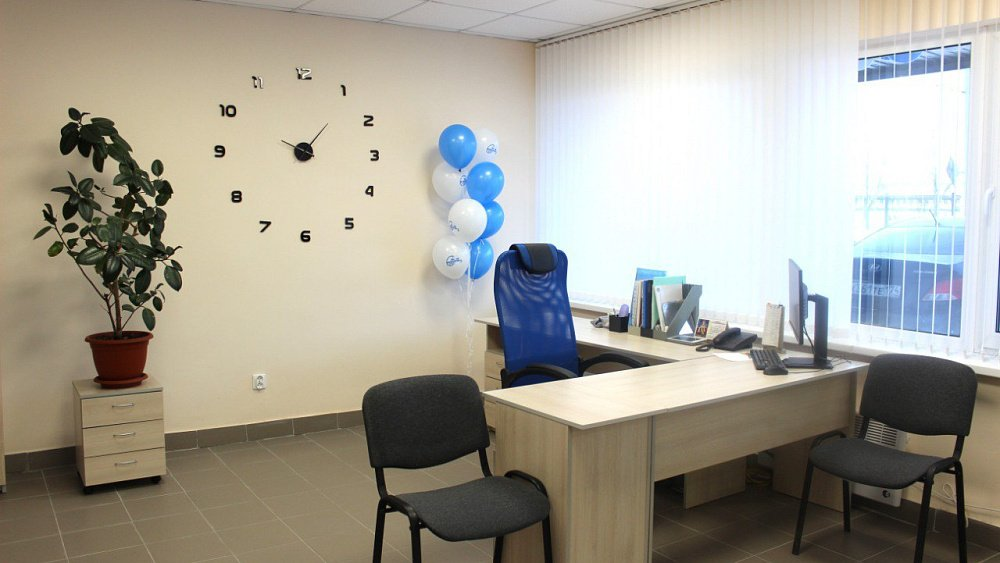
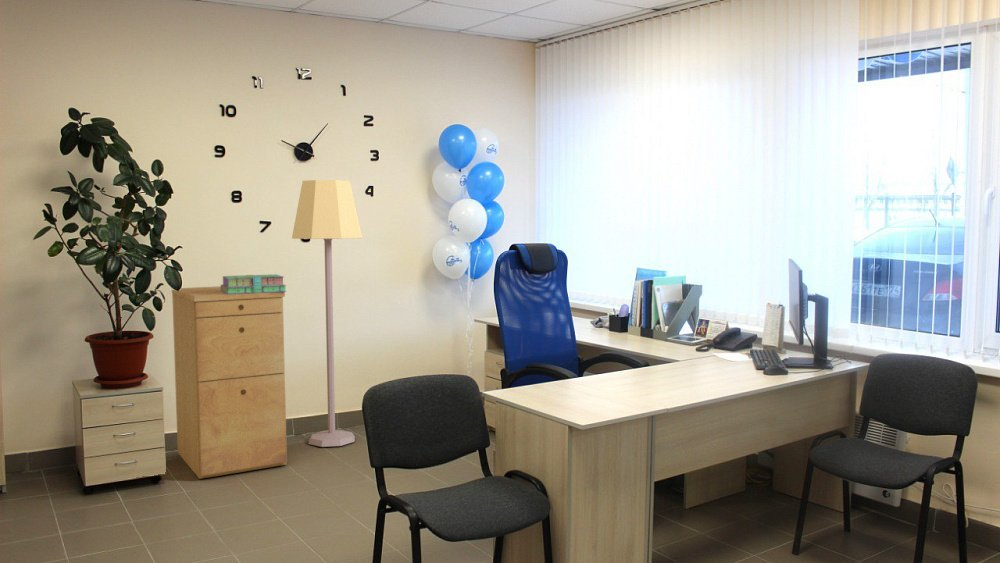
+ stack of books (253, 283)
+ lamp (329, 312)
+ filing cabinet (229, 375)
